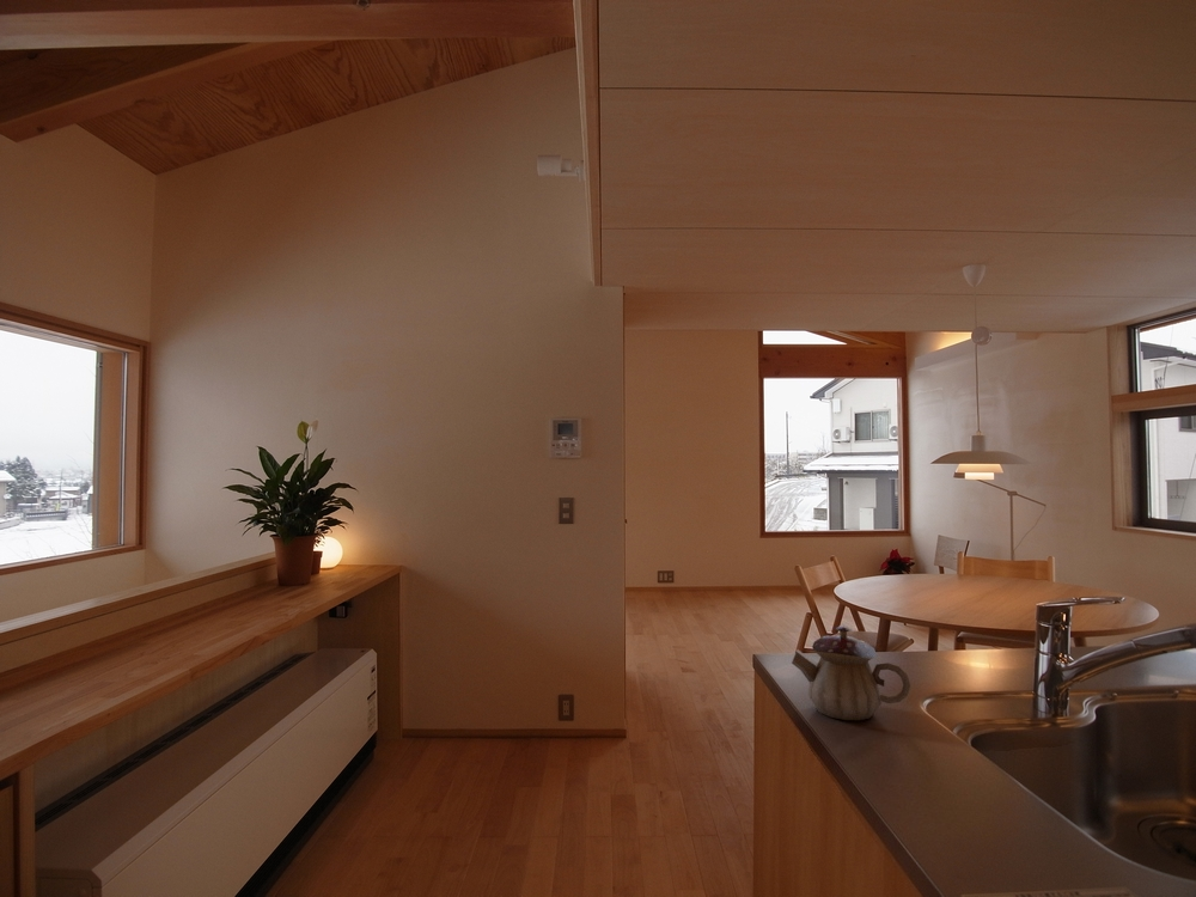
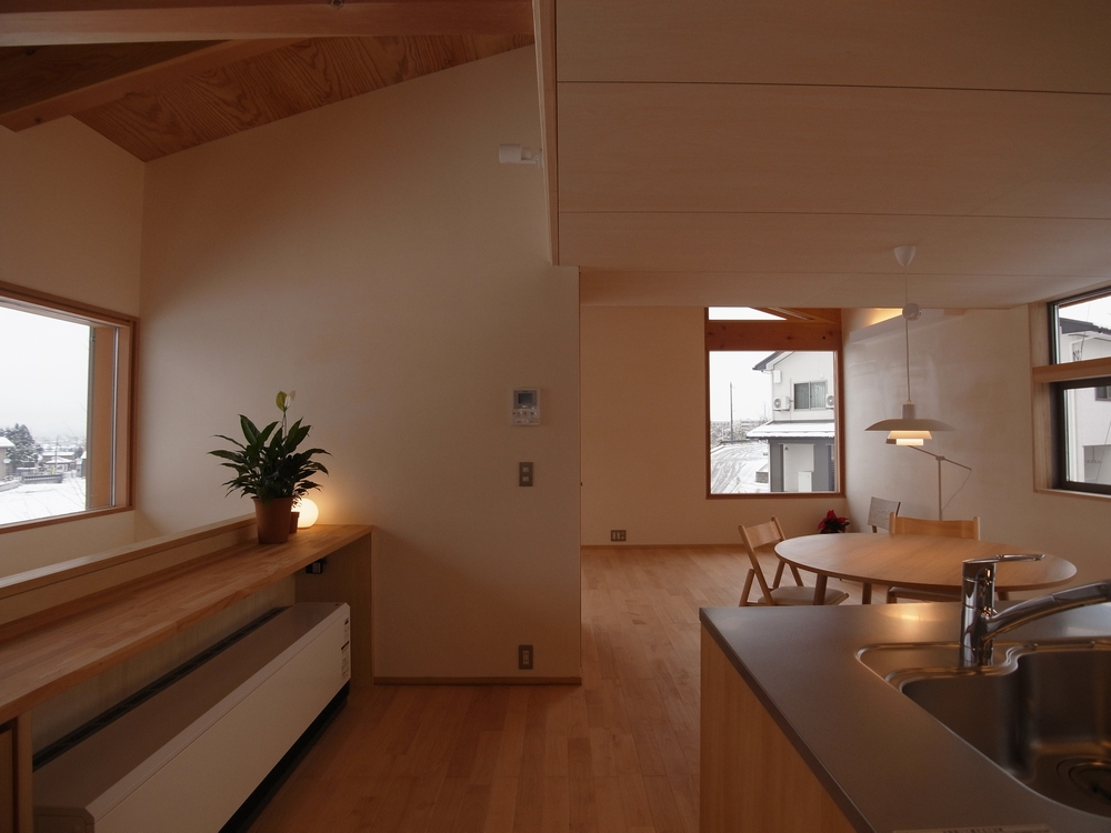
- teapot (849, 667)
